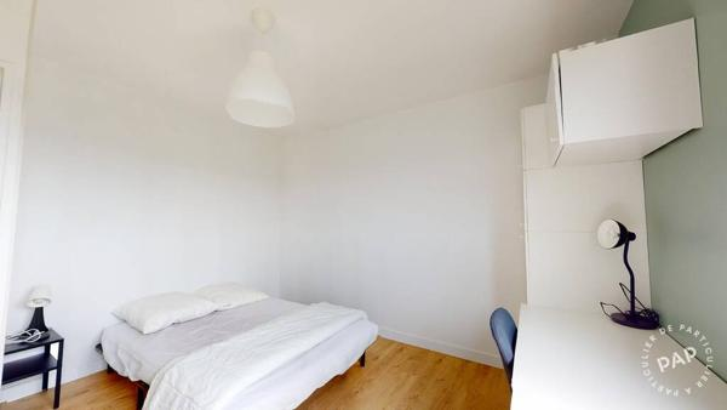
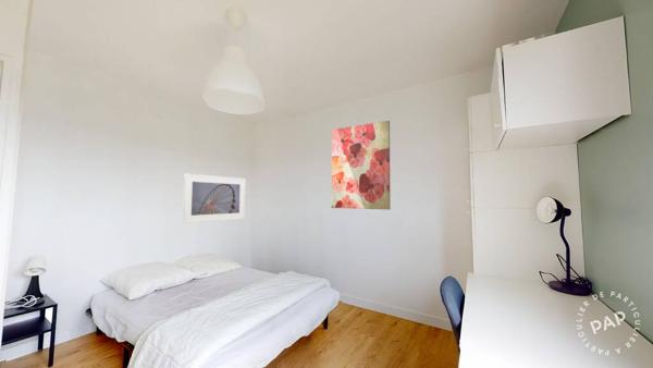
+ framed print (217, 198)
+ wall art (358, 167)
